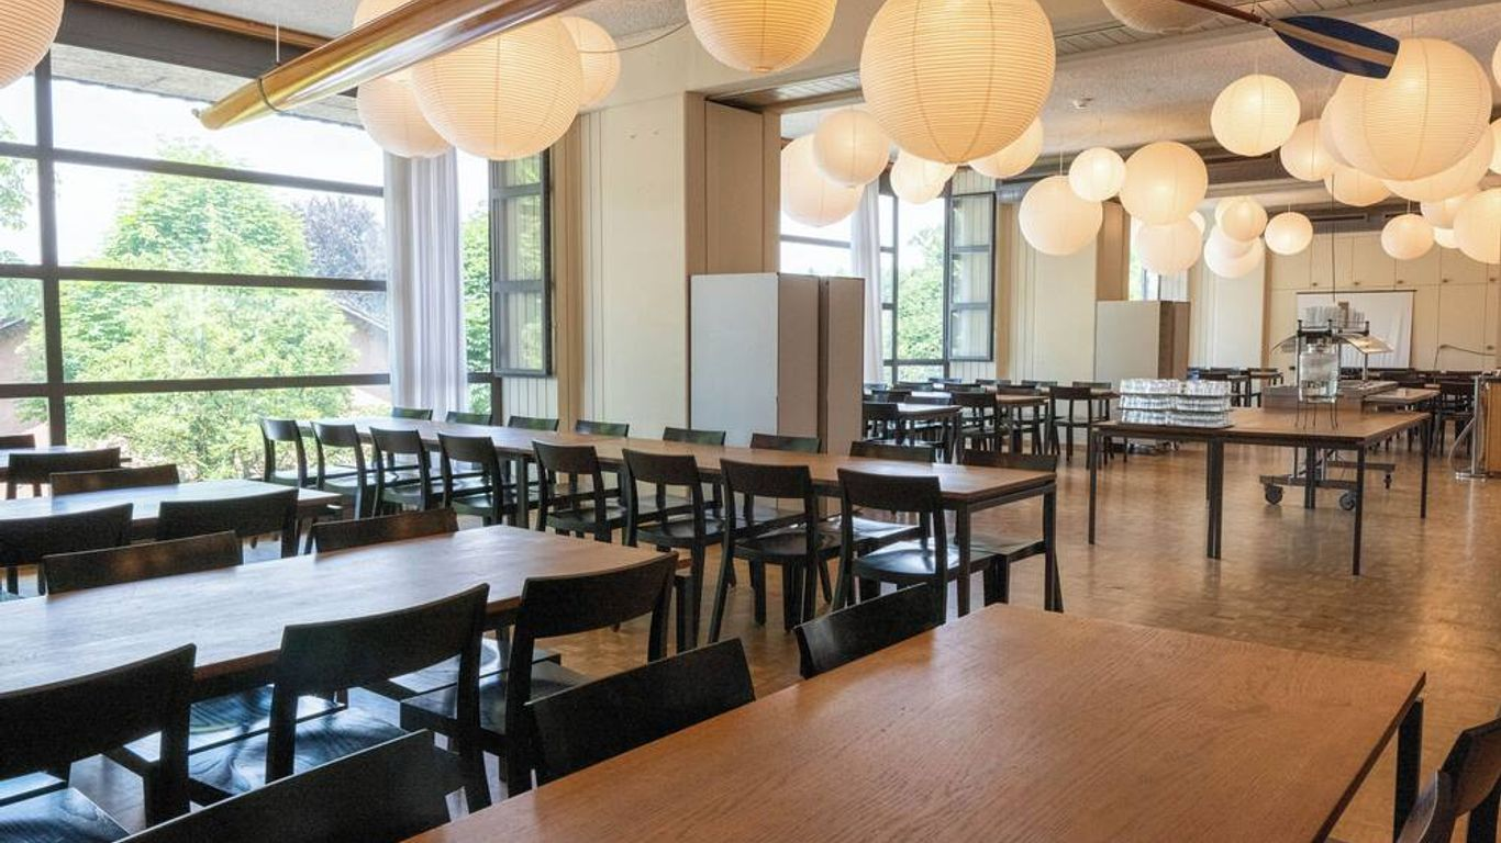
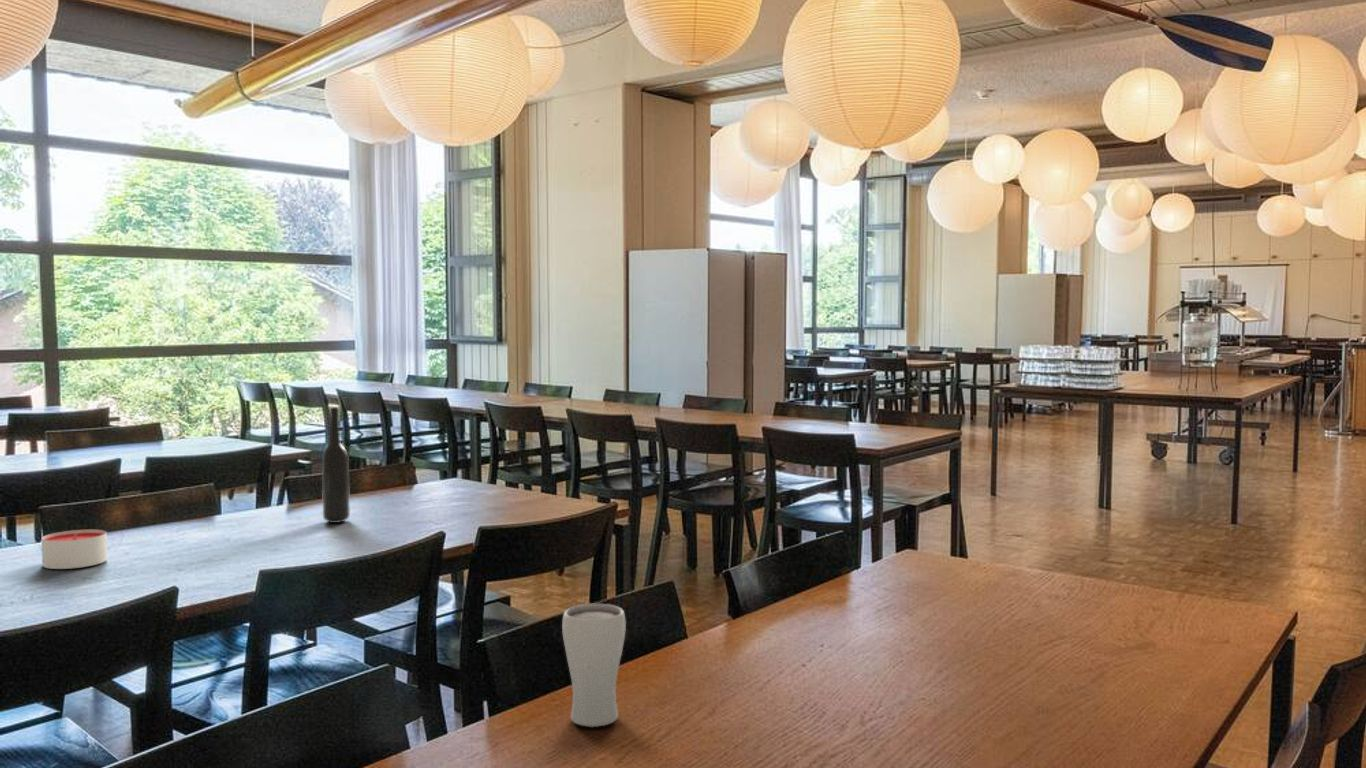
+ candle (74, 547)
+ drinking glass (594, 665)
+ bottle (335, 464)
